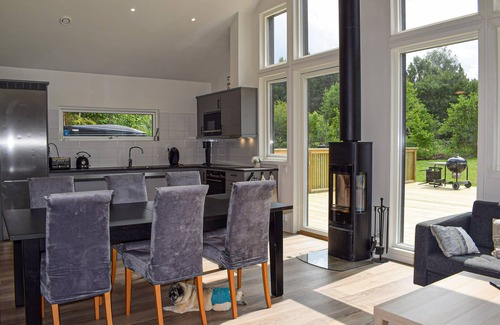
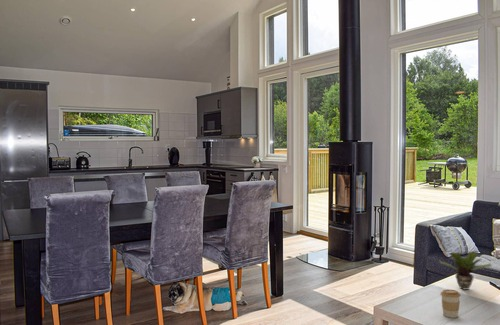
+ potted plant (465, 270)
+ coffee cup (450, 302)
